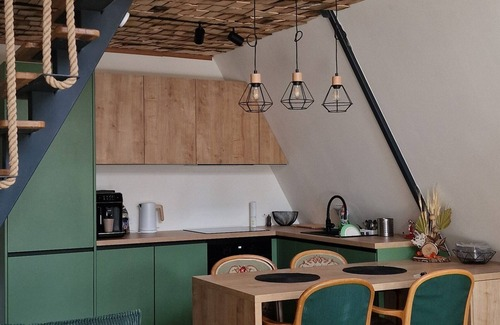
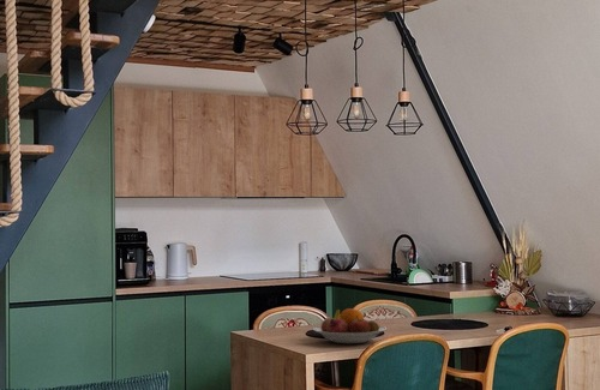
+ fruit bowl (349, 325)
